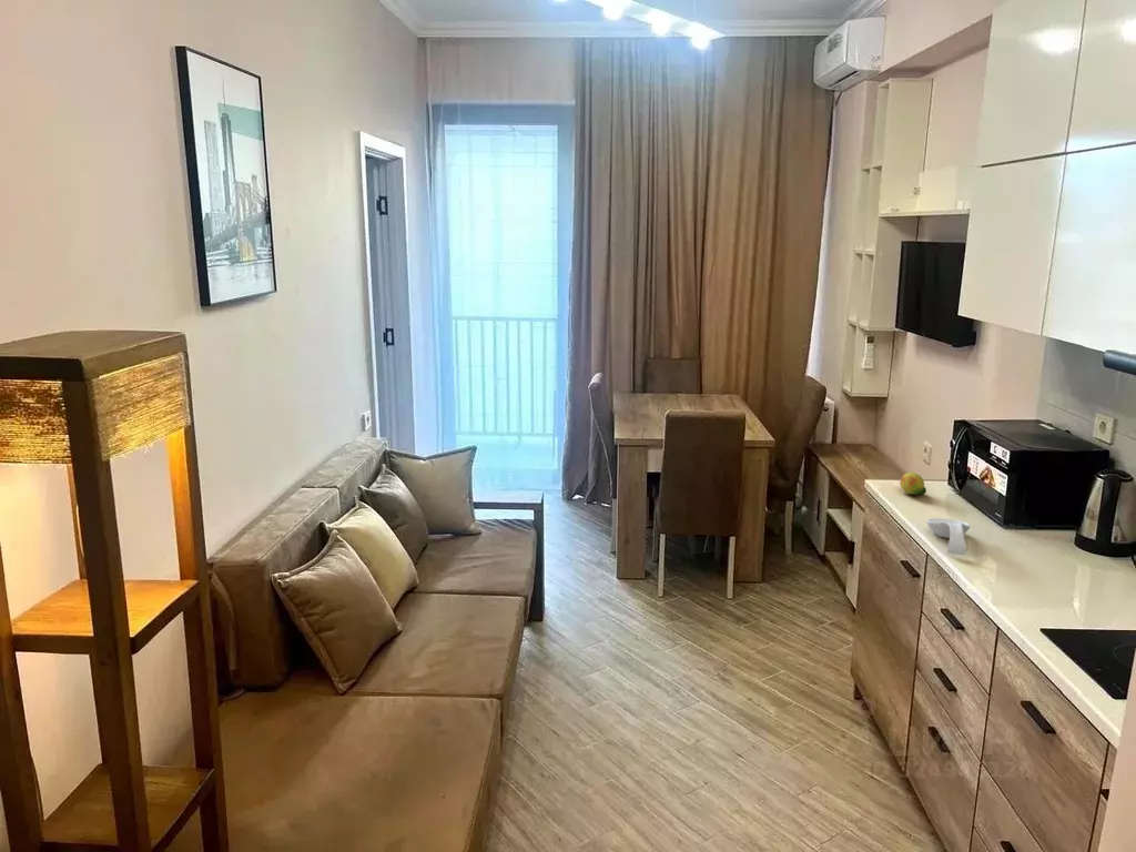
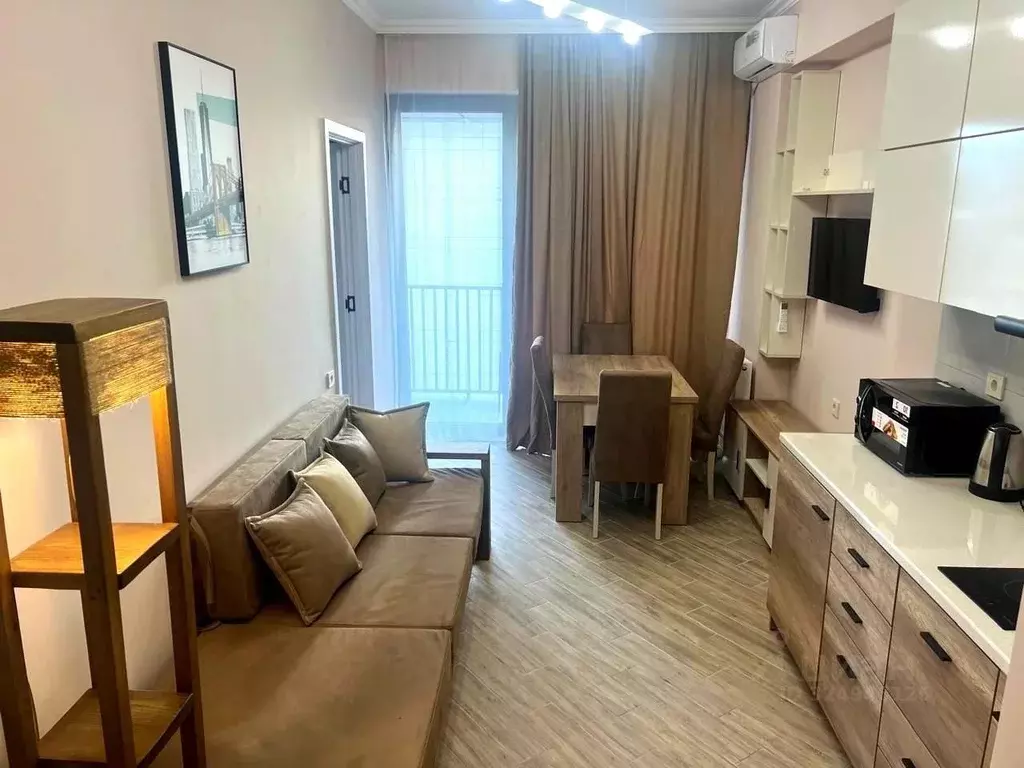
- spoon rest (951, 529)
- fruit (912, 483)
